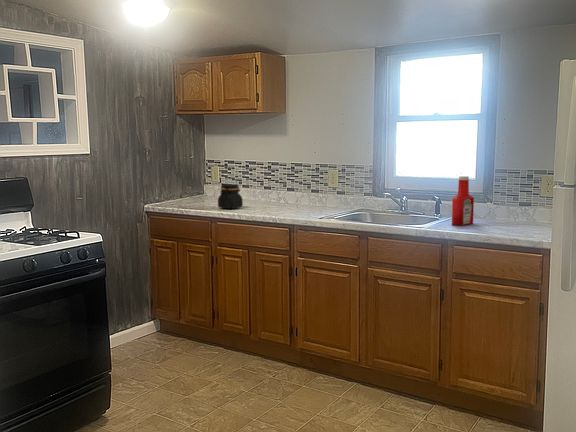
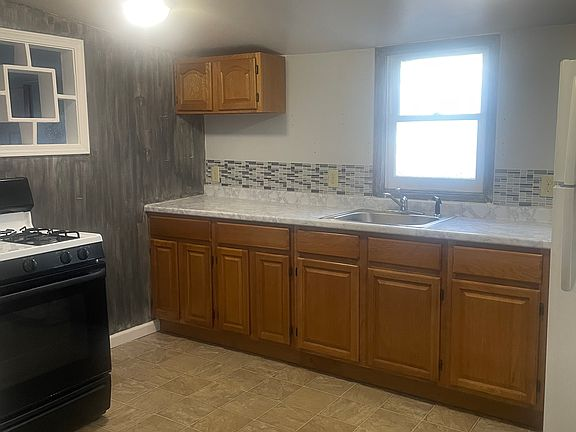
- soap bottle (463, 200)
- jar (230, 196)
